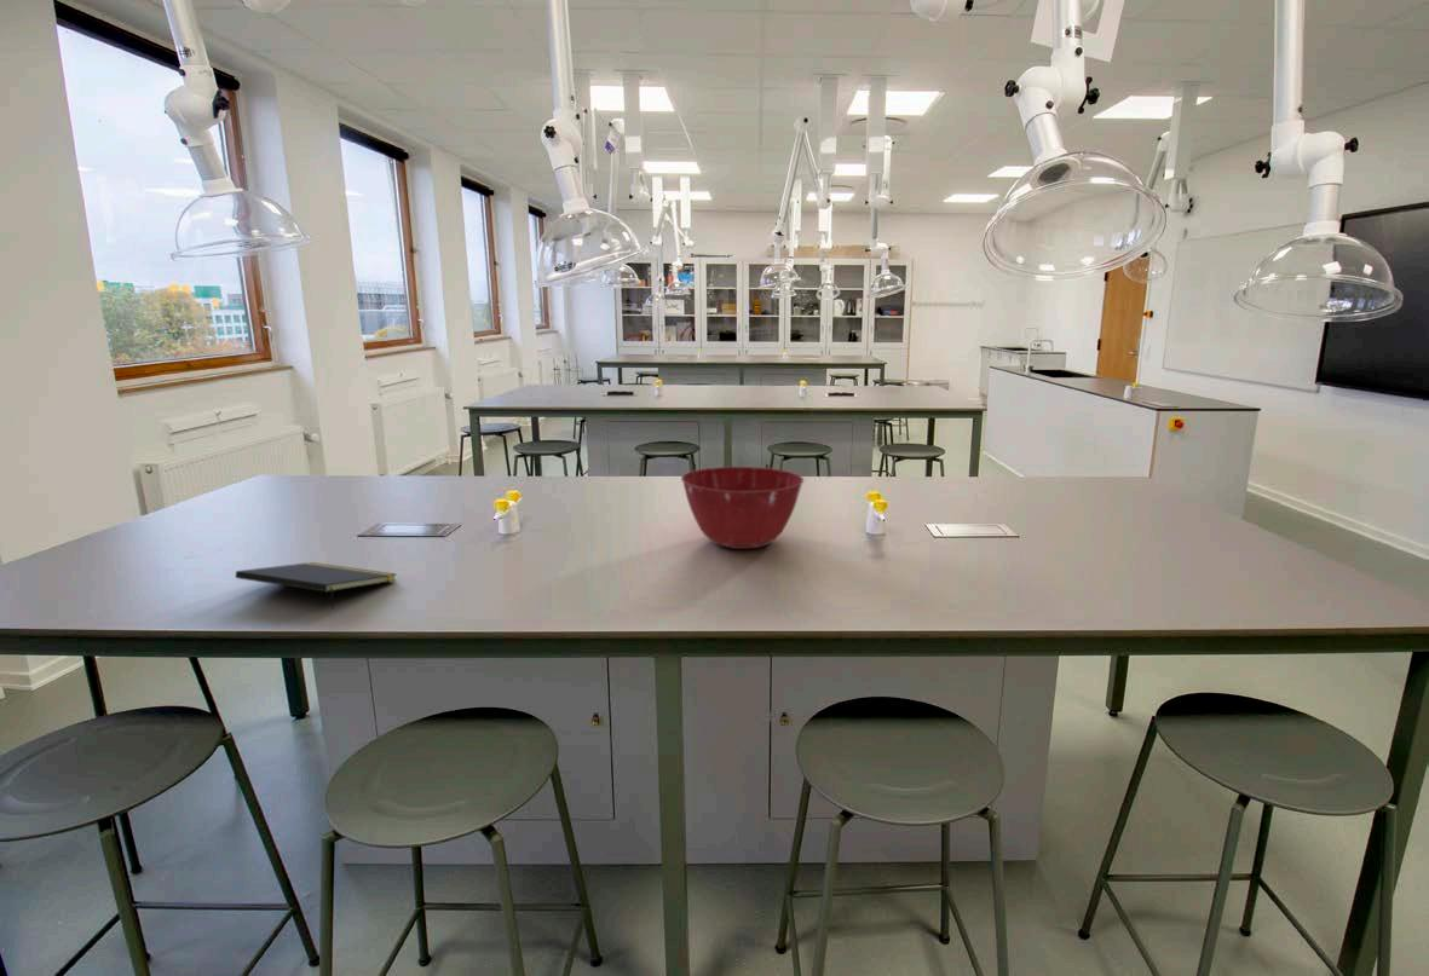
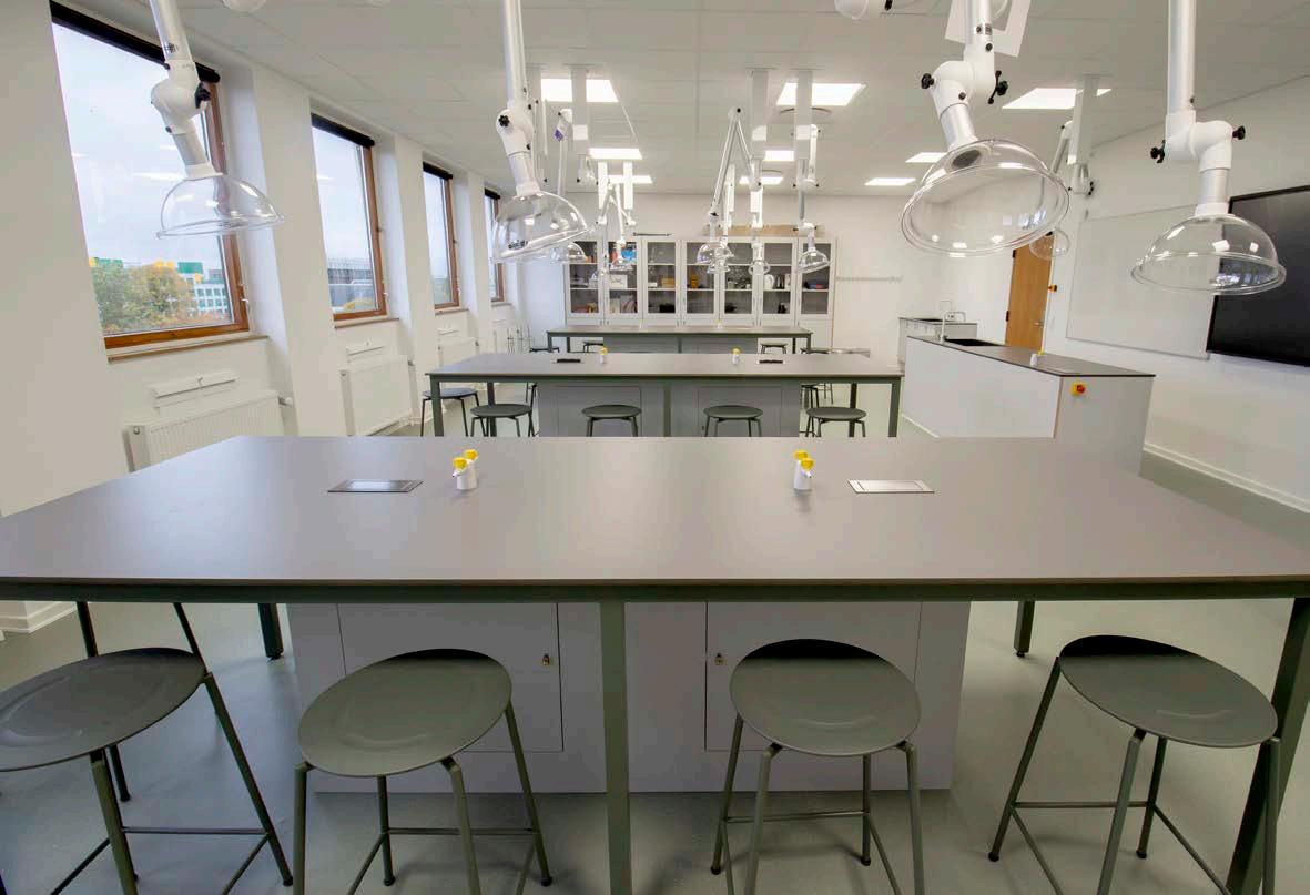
- mixing bowl (742, 508)
- notepad (318, 576)
